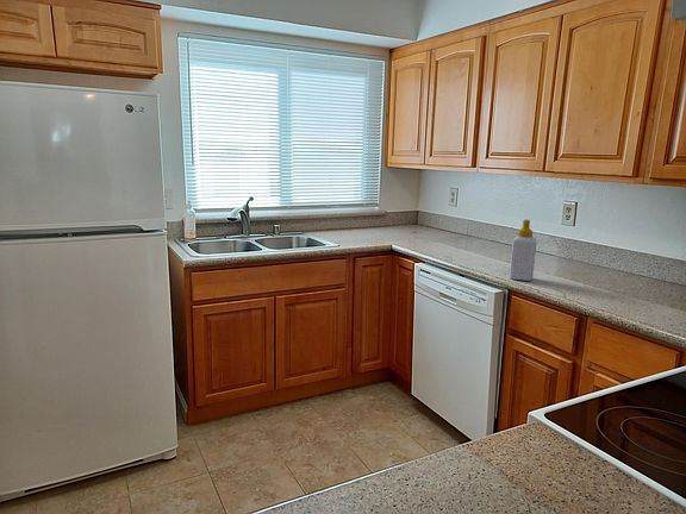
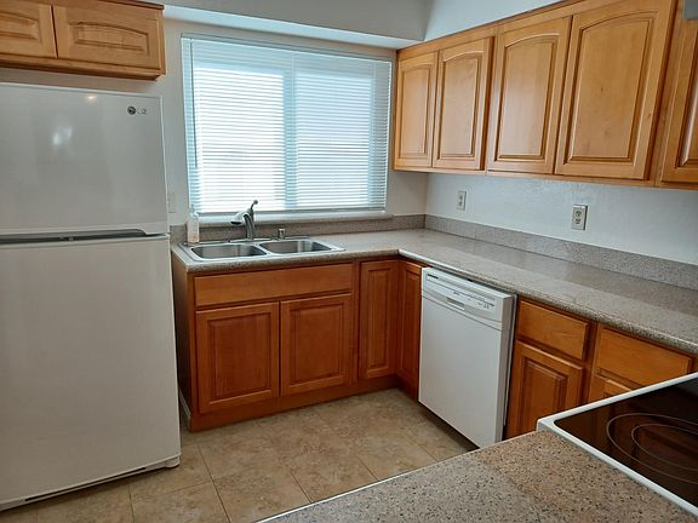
- soap bottle (523, 249)
